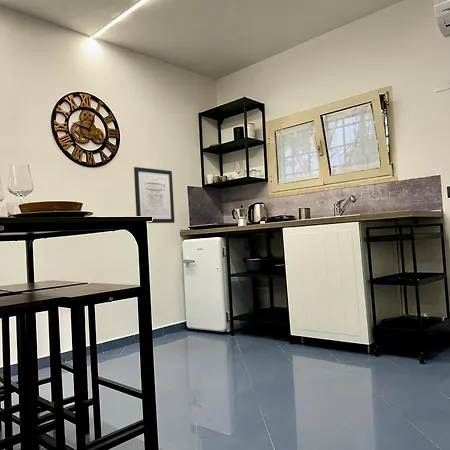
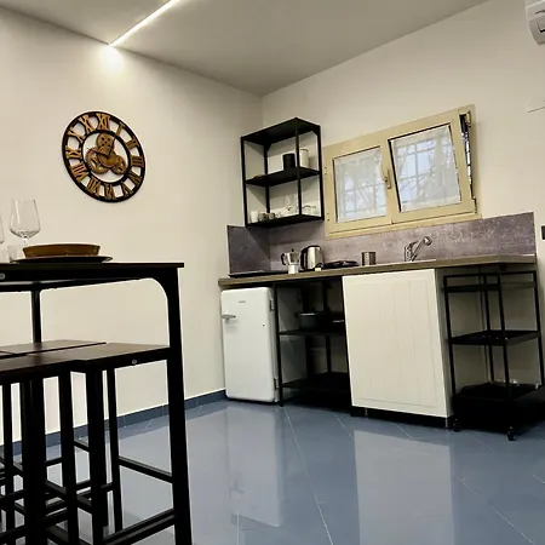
- wall art (154, 196)
